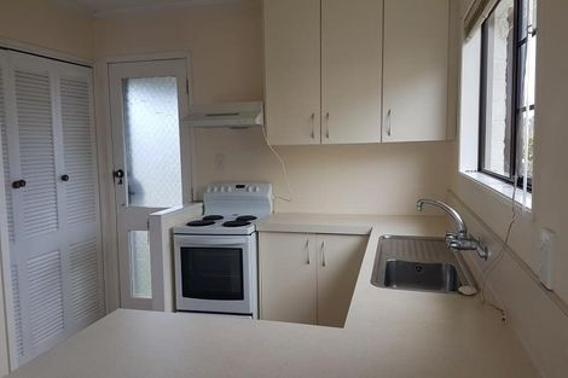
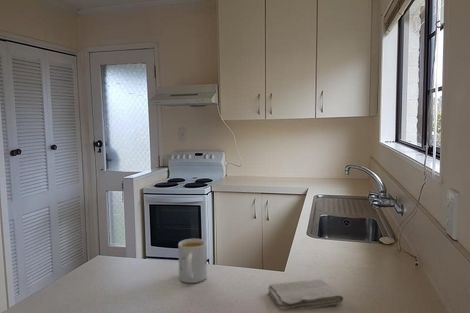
+ mug (191, 262)
+ washcloth (303, 293)
